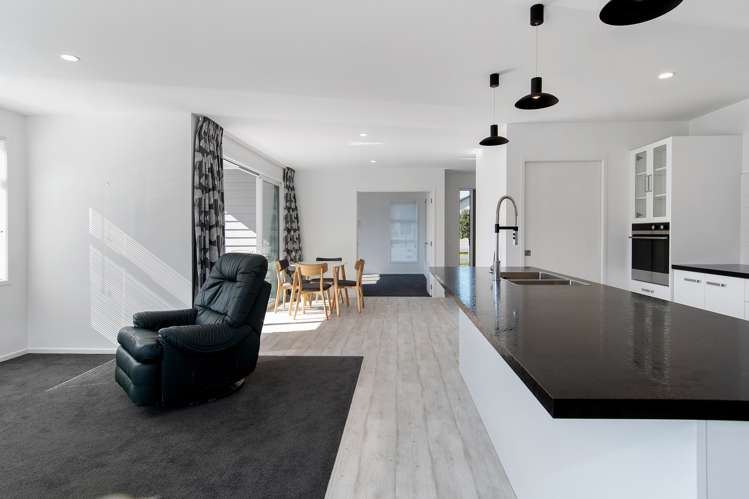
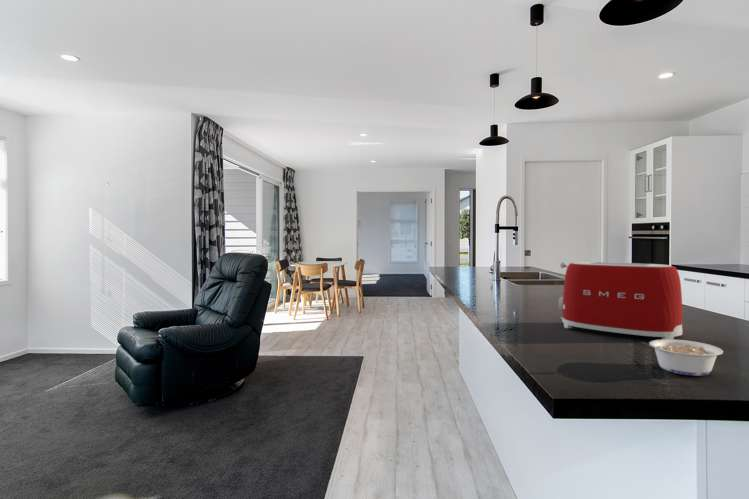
+ toaster (615, 296)
+ legume (683, 356)
